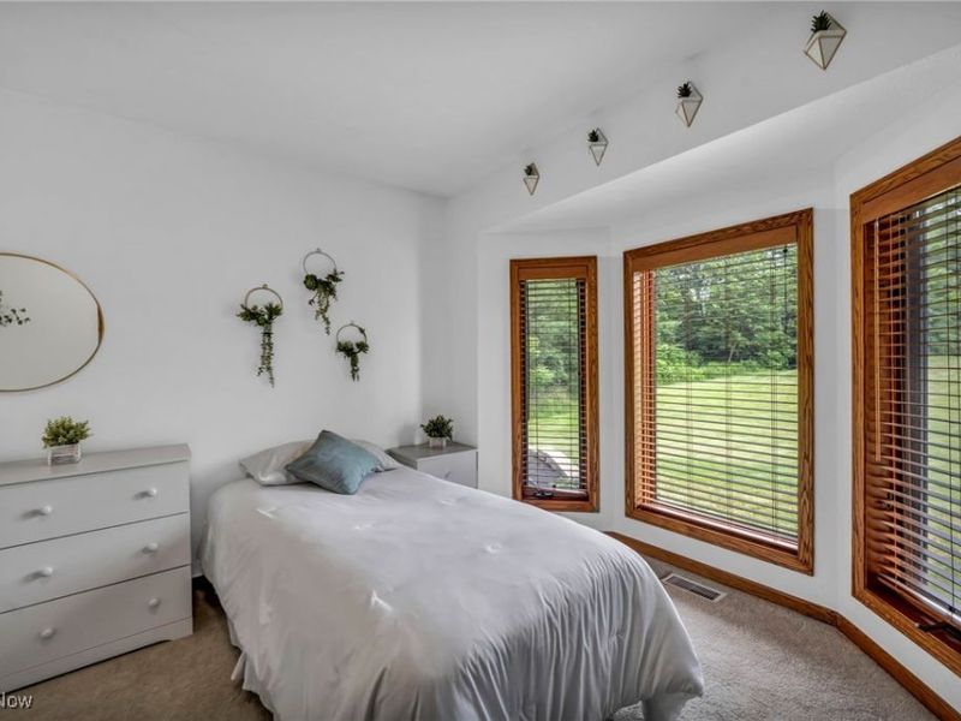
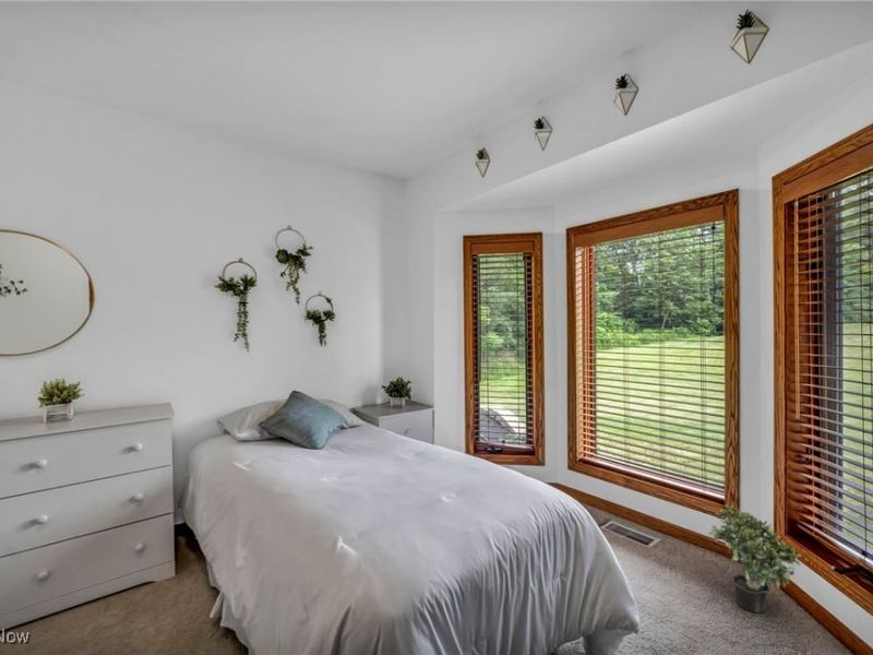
+ potted plant (745, 559)
